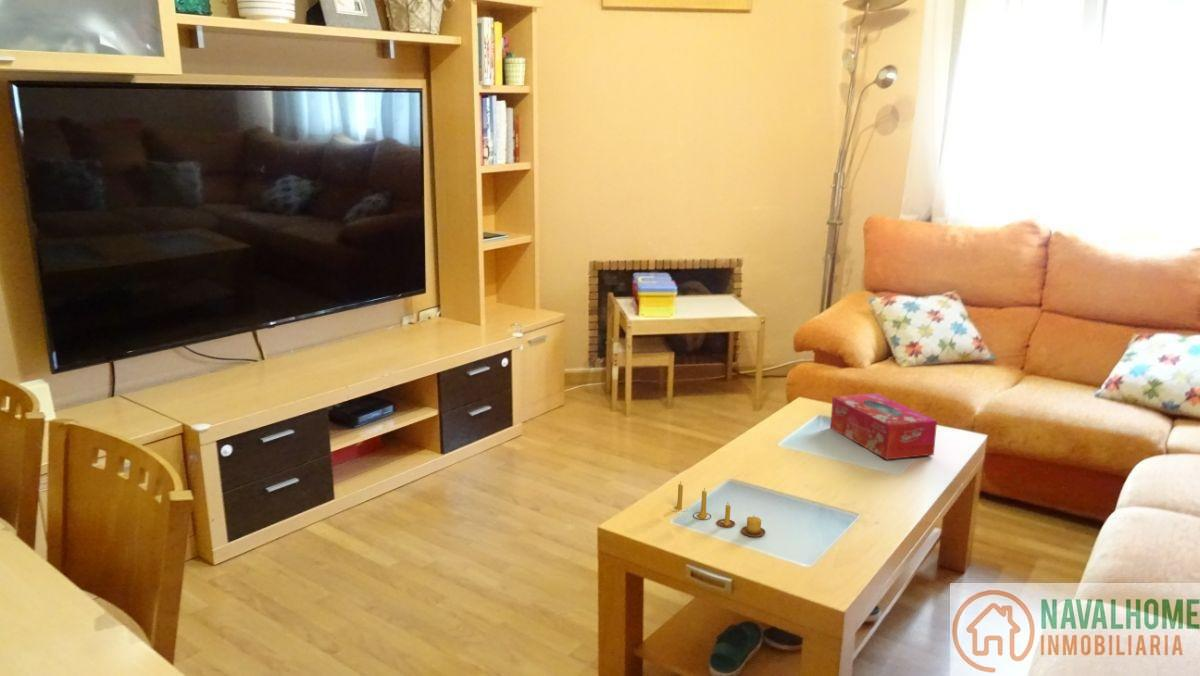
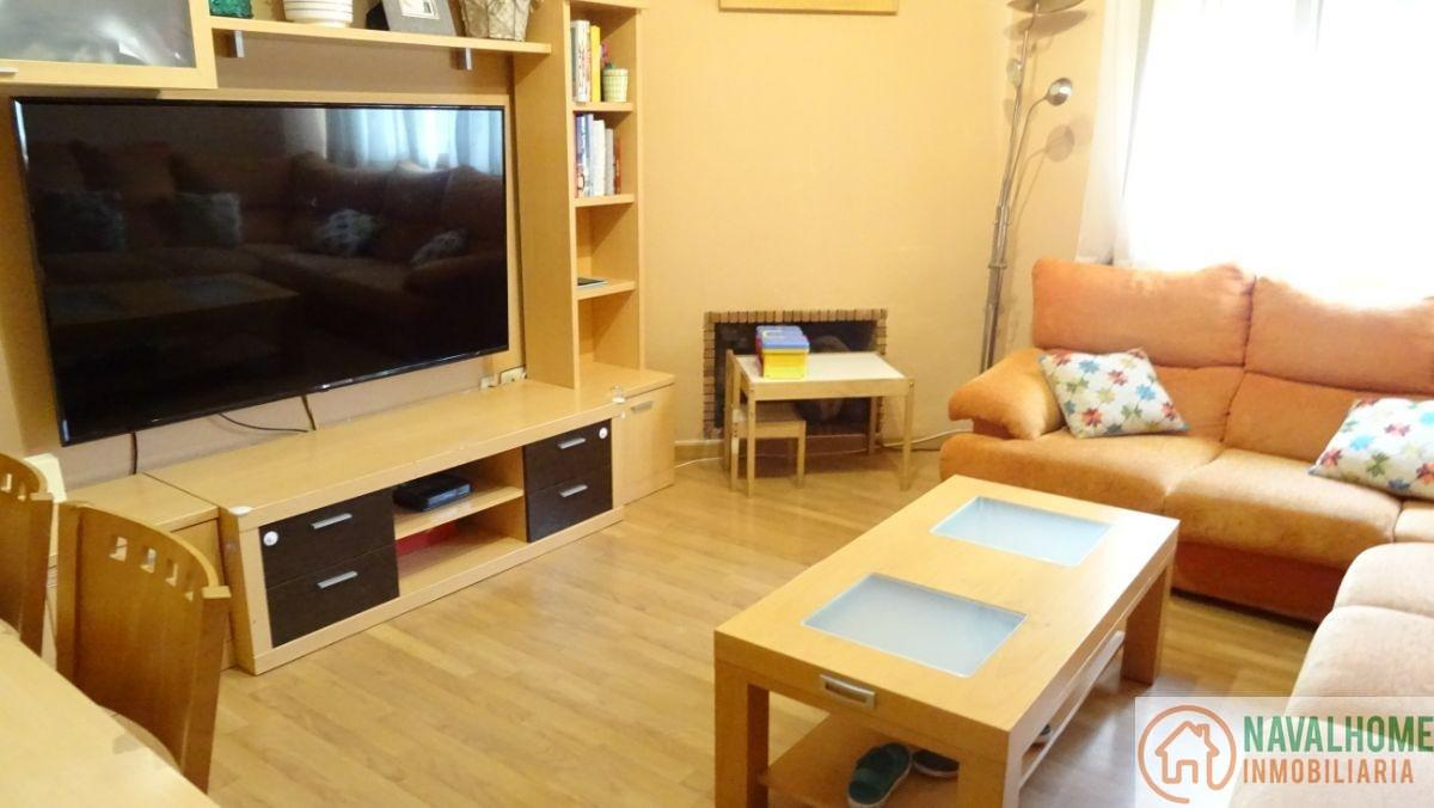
- candle (726, 506)
- tissue box (881, 424)
